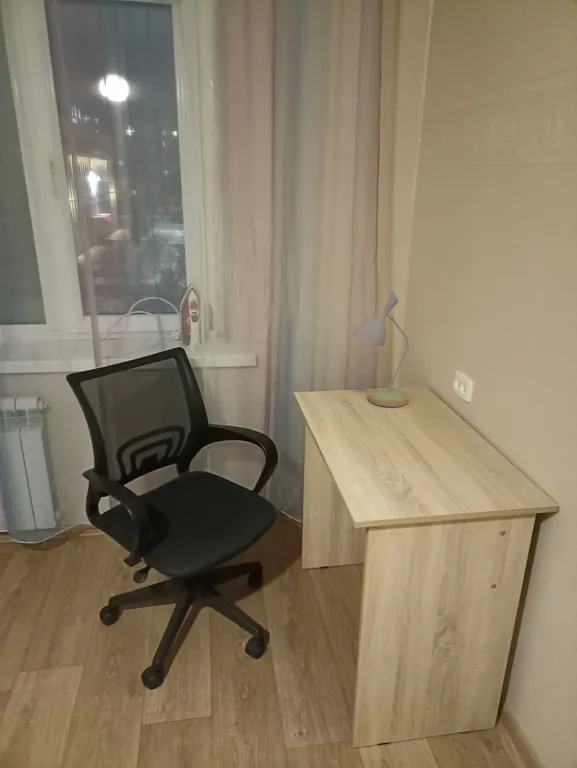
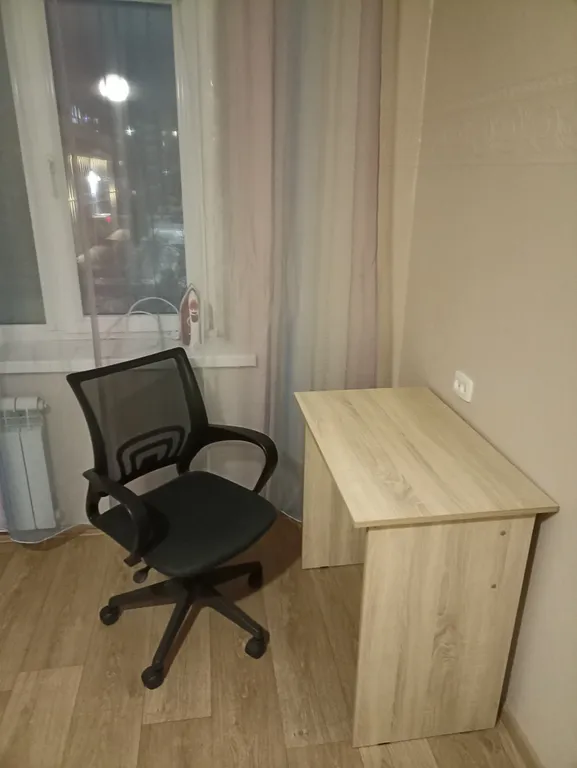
- desk lamp (382, 345)
